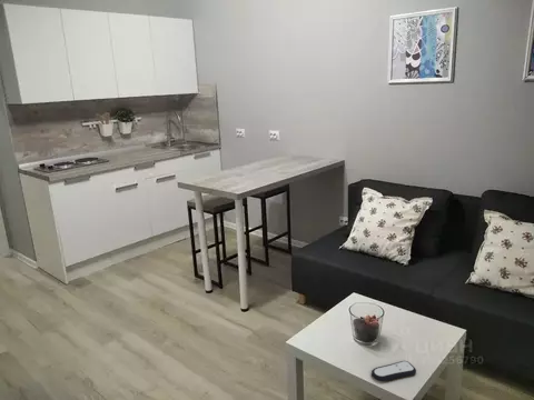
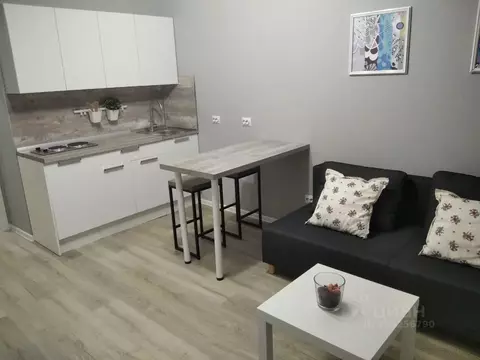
- remote control (393, 370)
